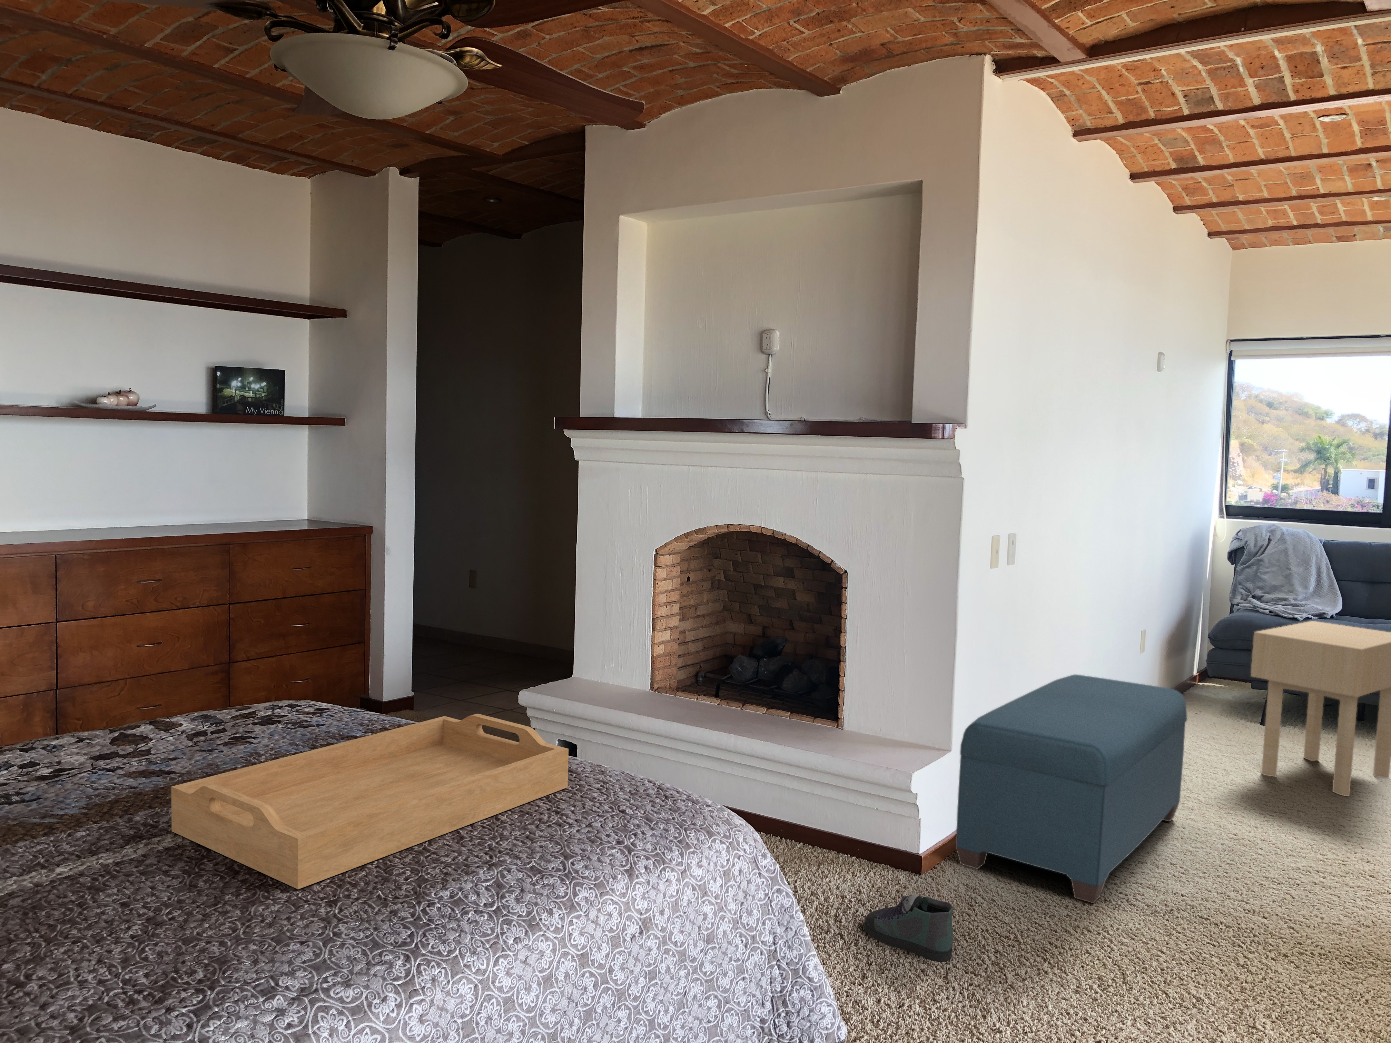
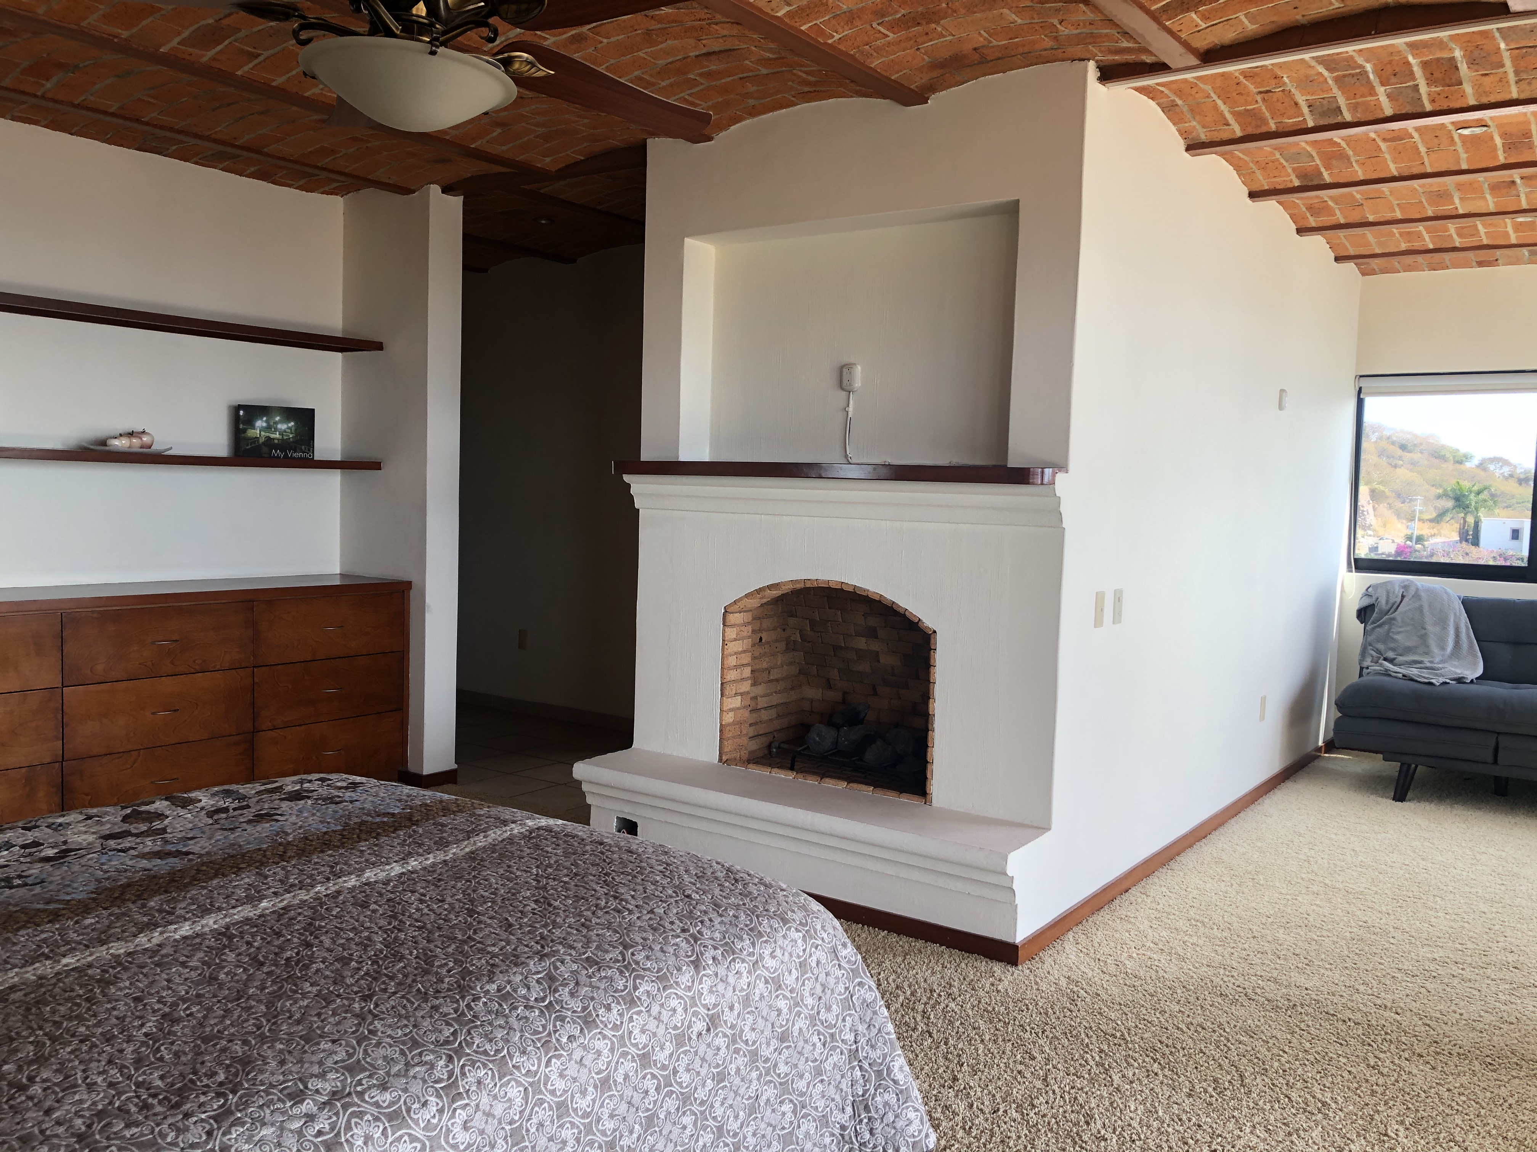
- serving tray (384, 780)
- shoe (908, 918)
- side table (1323, 704)
- bench (1078, 770)
